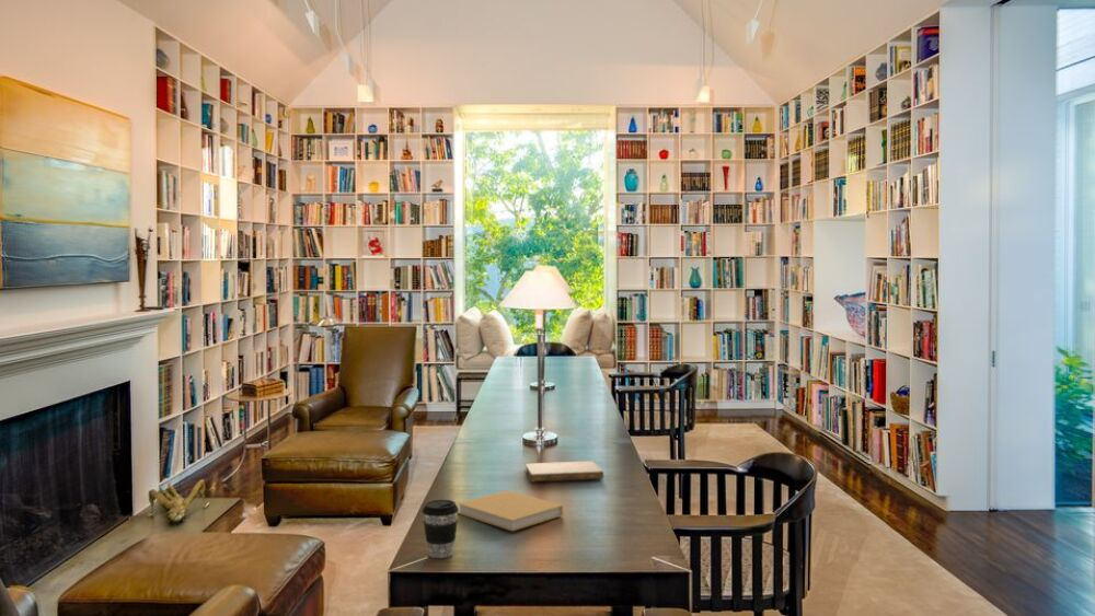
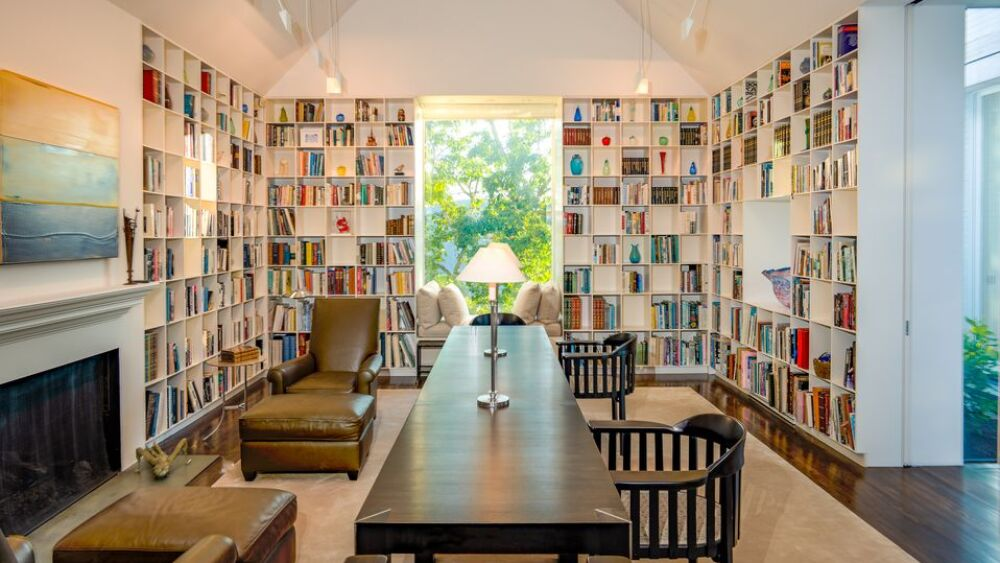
- coffee cup (440, 528)
- book (509, 509)
- notebook (563, 470)
